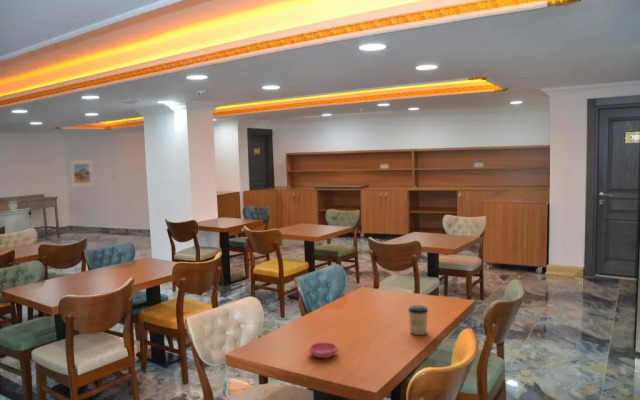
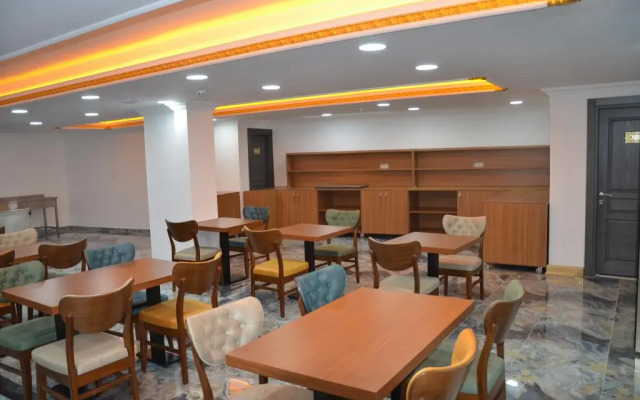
- saucer (323, 350)
- cup (418, 320)
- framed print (81, 173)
